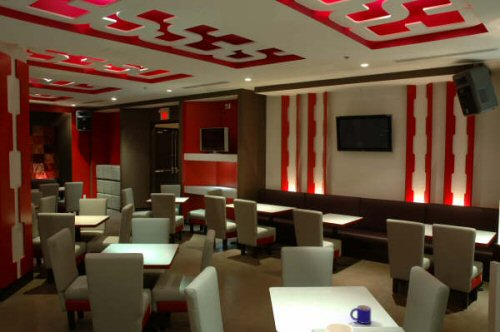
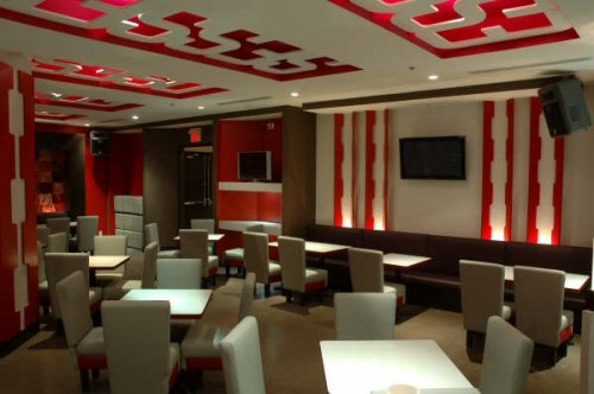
- mug (360, 314)
